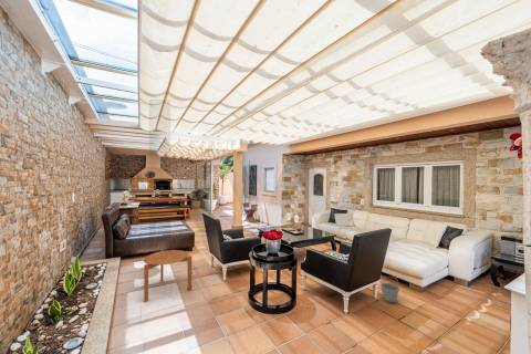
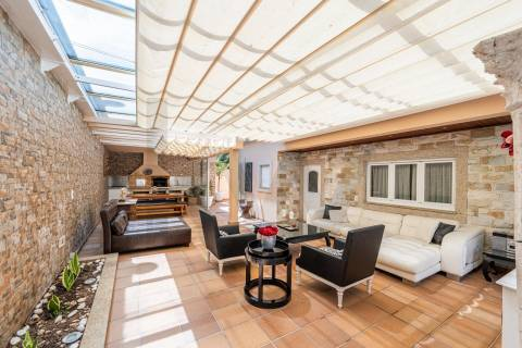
- bucket (389, 288)
- side table (163, 272)
